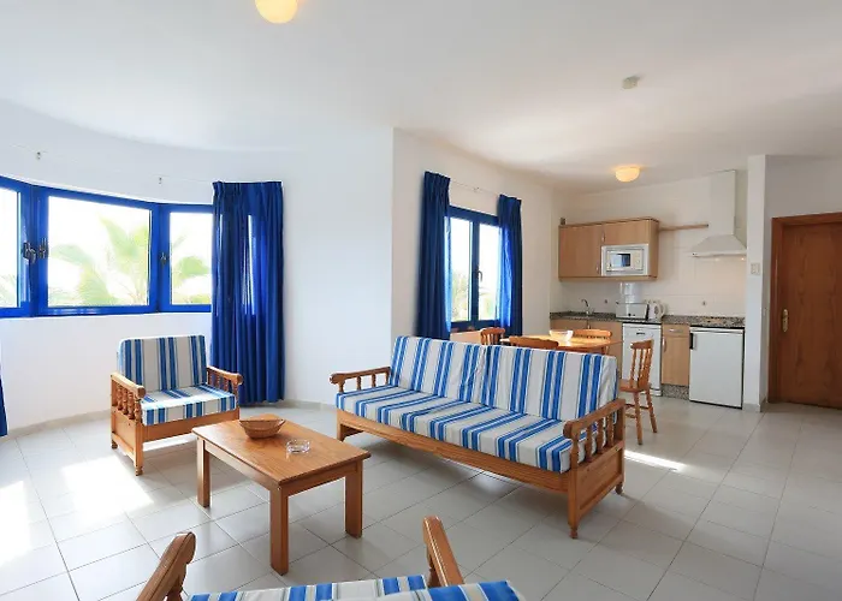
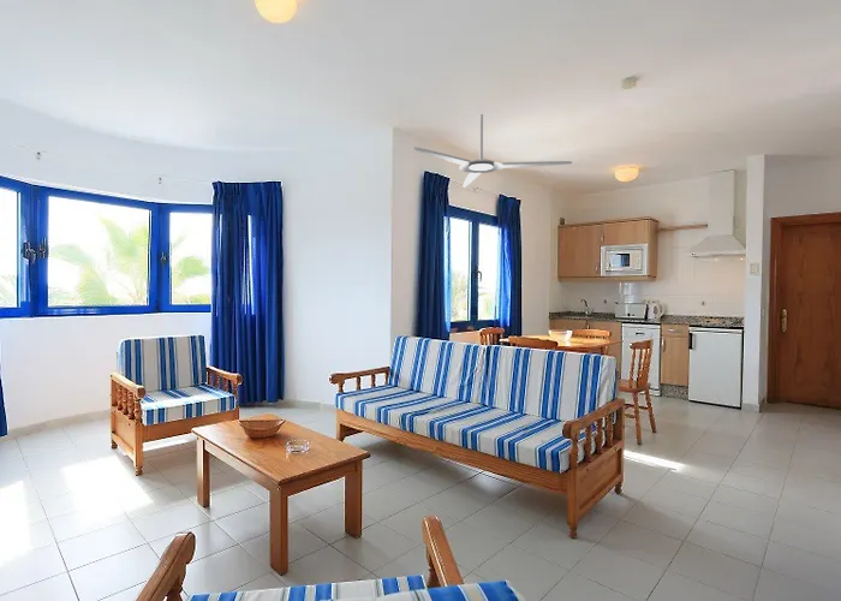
+ ceiling fan (482, 143)
